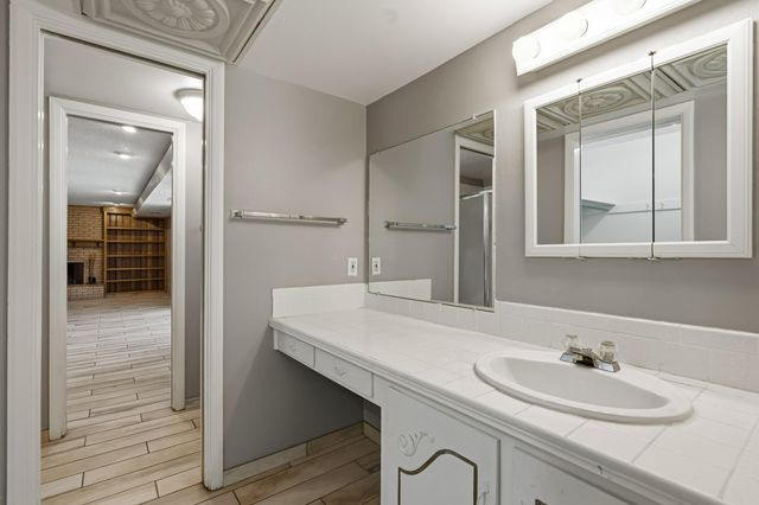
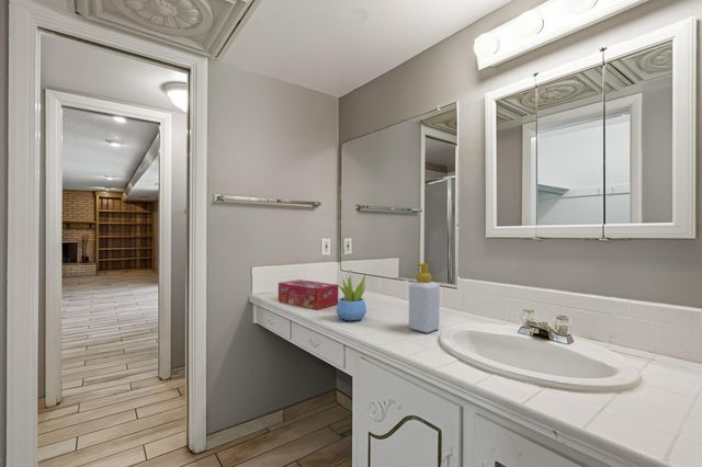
+ soap bottle (423, 296)
+ succulent plant (351, 295)
+ tissue box (307, 293)
